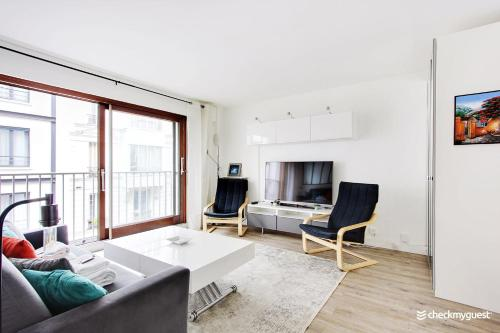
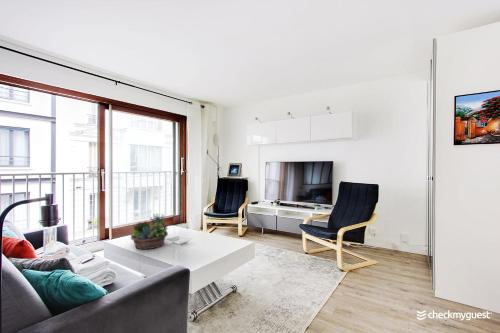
+ succulent planter (149, 229)
